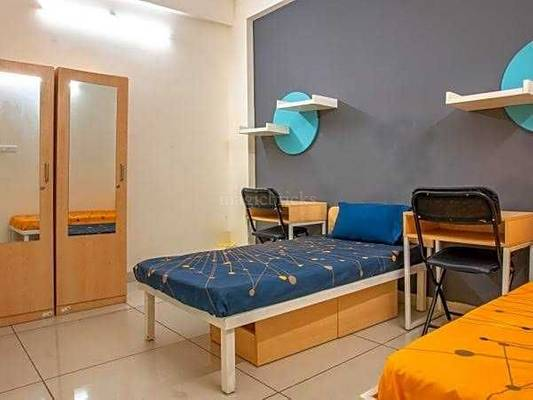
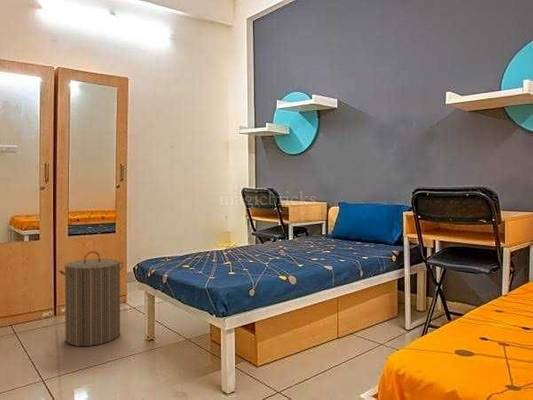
+ laundry hamper (93, 294)
